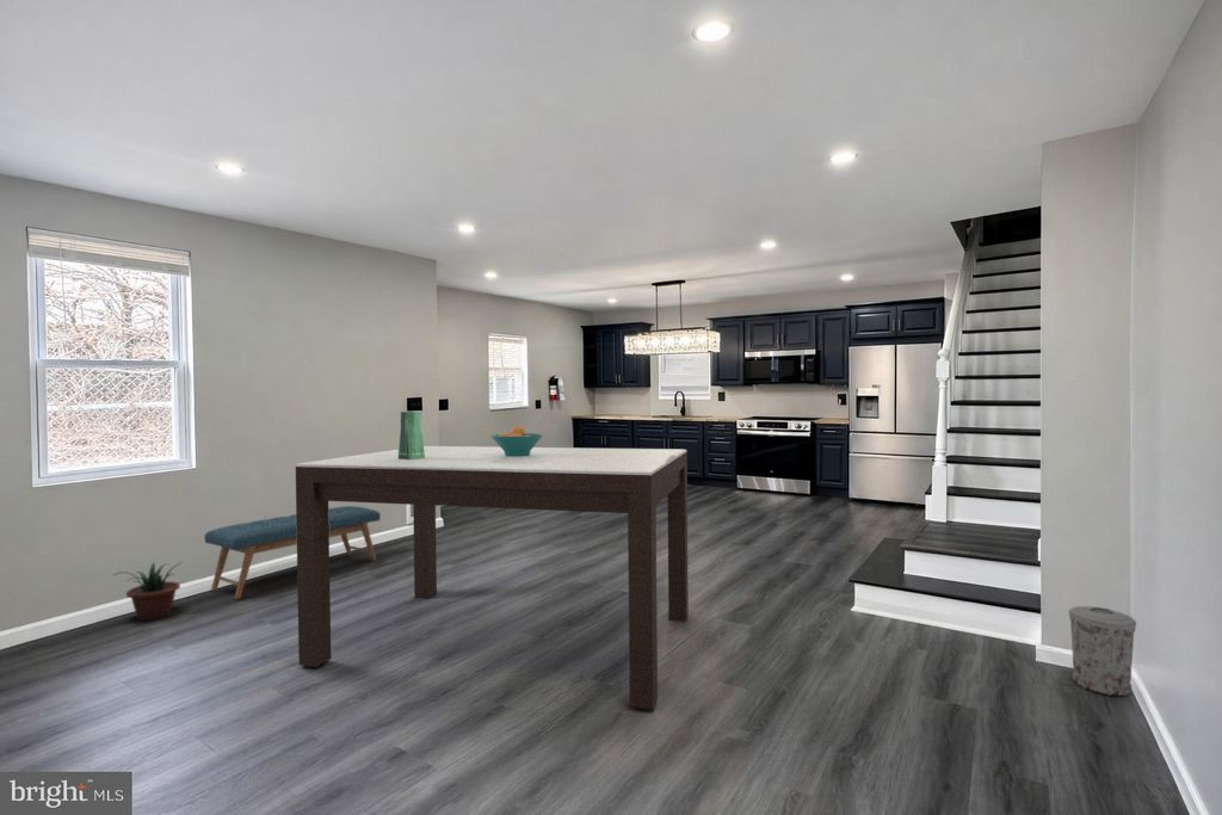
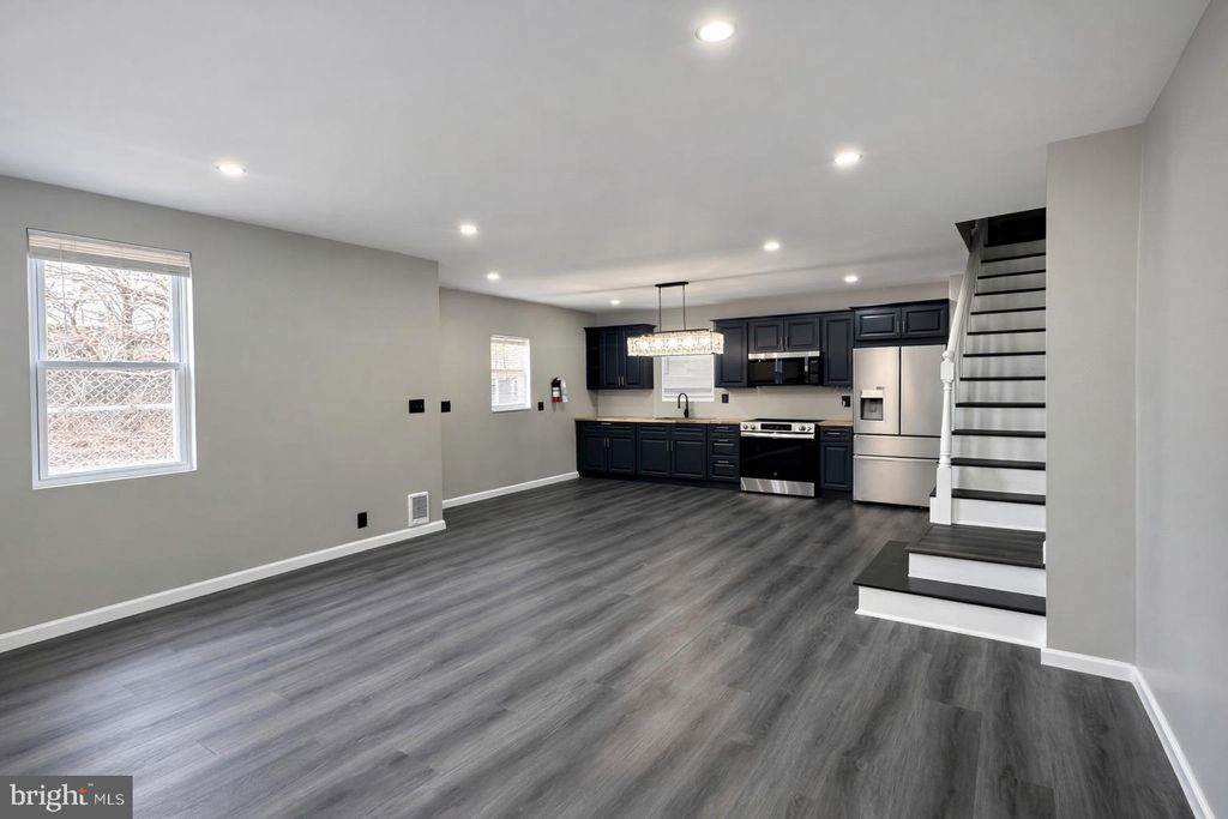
- potted plant (149, 591)
- fruit bowl (517, 439)
- dining table (510, 507)
- bench (296, 543)
- vase (411, 433)
- trash can (1101, 647)
